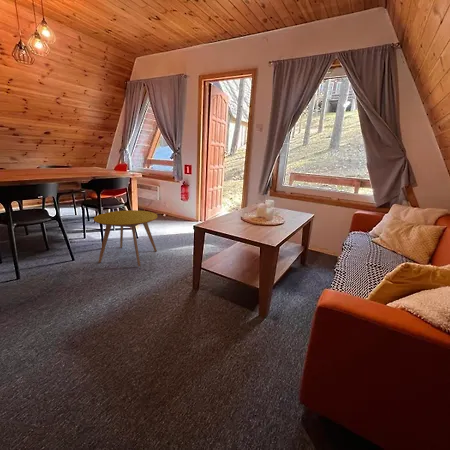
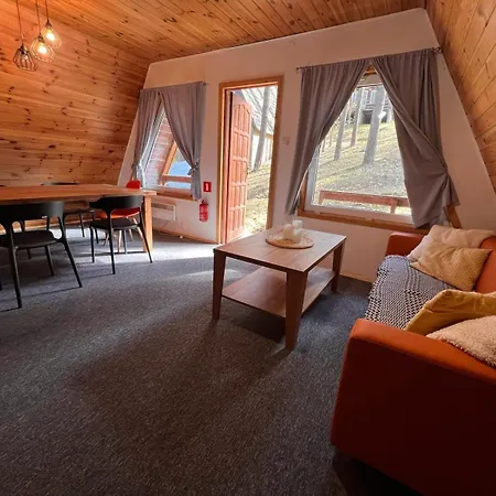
- side table (133, 236)
